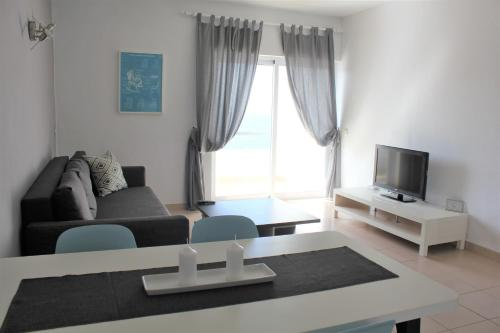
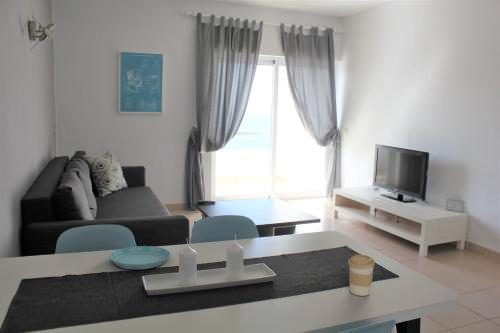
+ coffee cup (360, 274)
+ saucer (140, 257)
